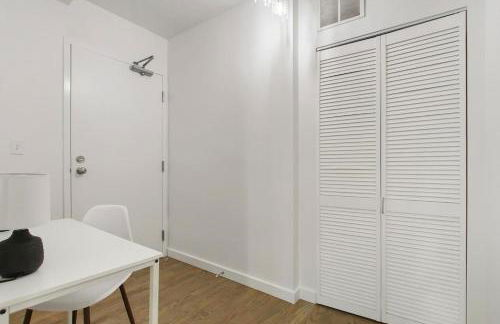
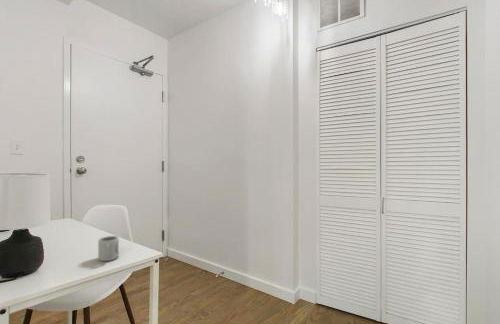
+ cup (108, 249)
